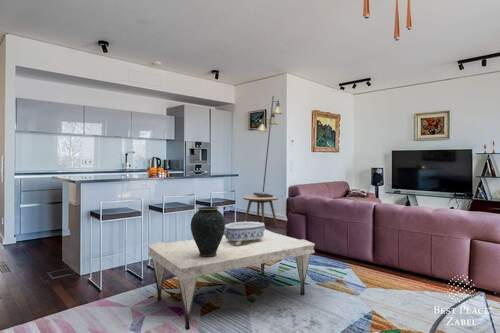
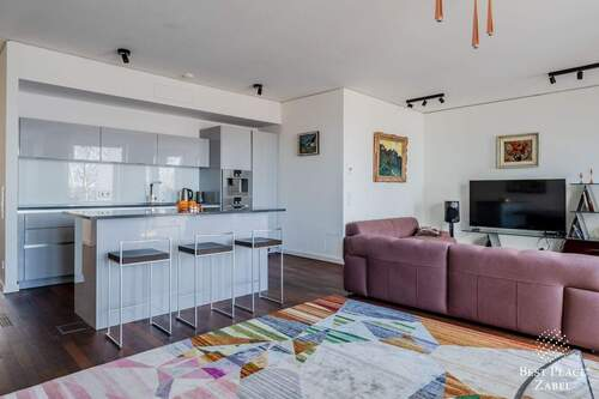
- side table (261, 212)
- decorative bowl (244, 232)
- coffee table (232, 269)
- vase (208, 231)
- lamp (267, 146)
